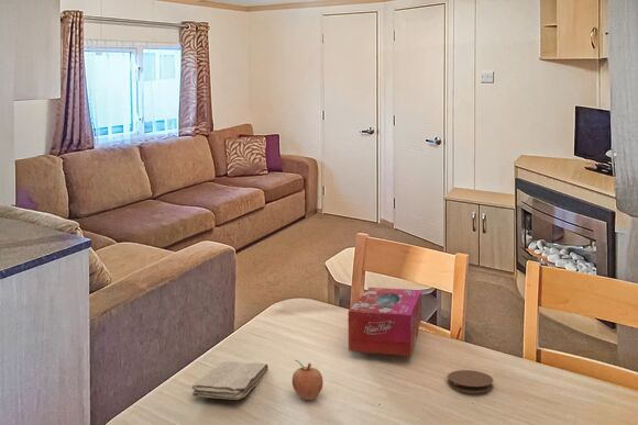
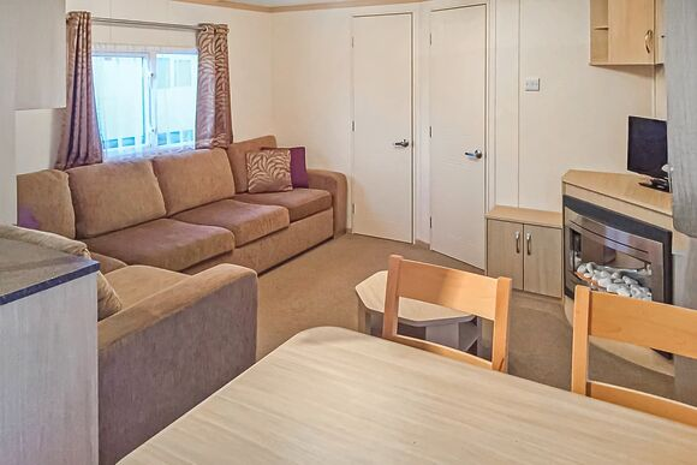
- washcloth (231, 378)
- tissue box (387, 317)
- coaster (470, 380)
- fruit (307, 379)
